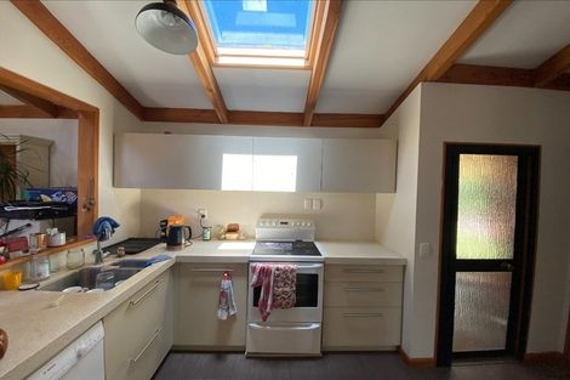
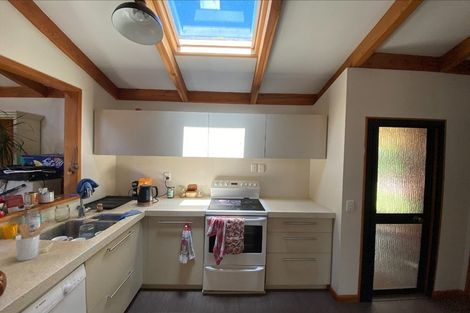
+ utensil holder (33, 239)
